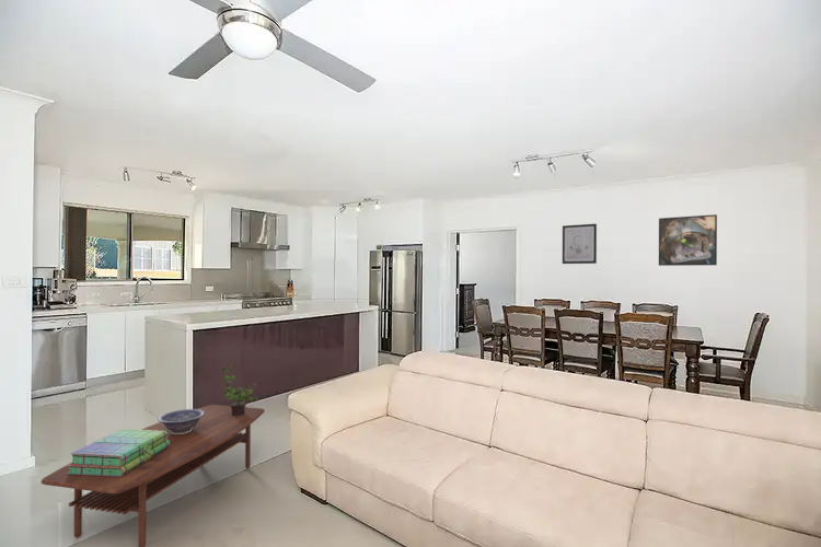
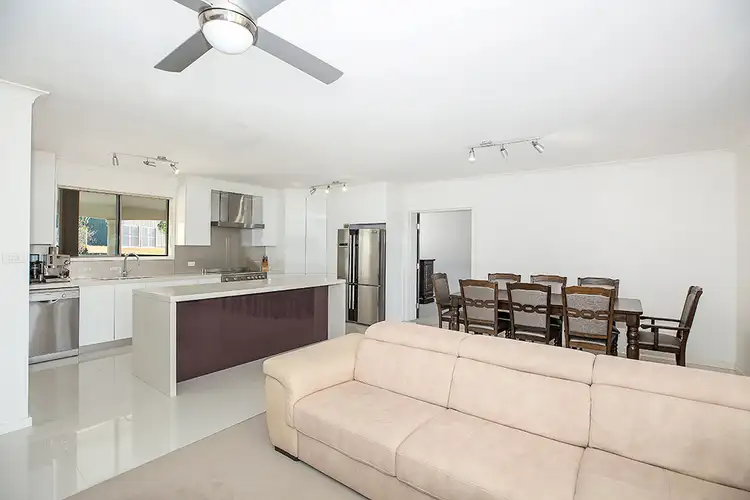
- coffee table (175, 467)
- stack of books (122, 450)
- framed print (686, 241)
- decorative bowl (182, 422)
- wall art (578, 244)
- potted plant (236, 388)
